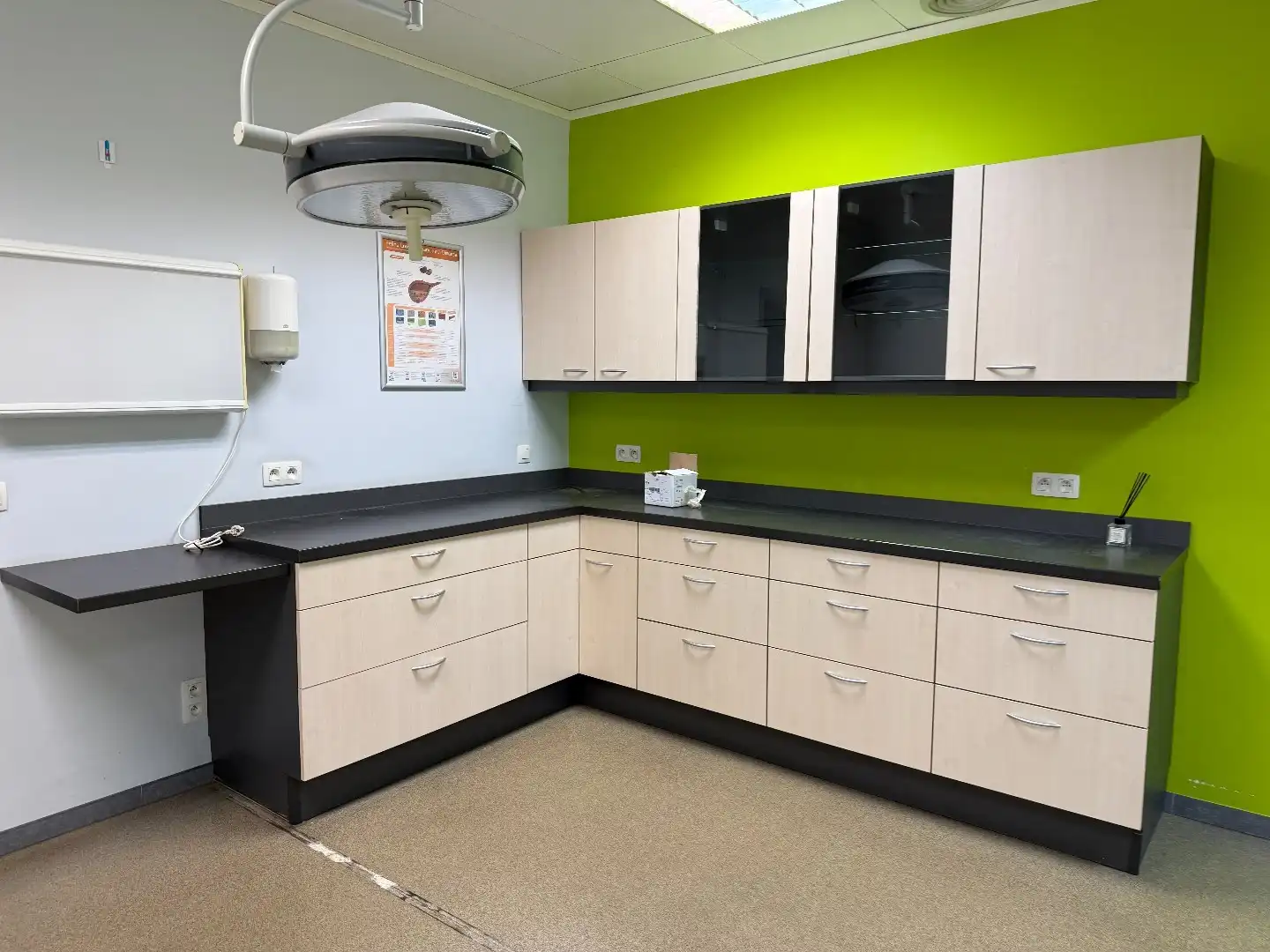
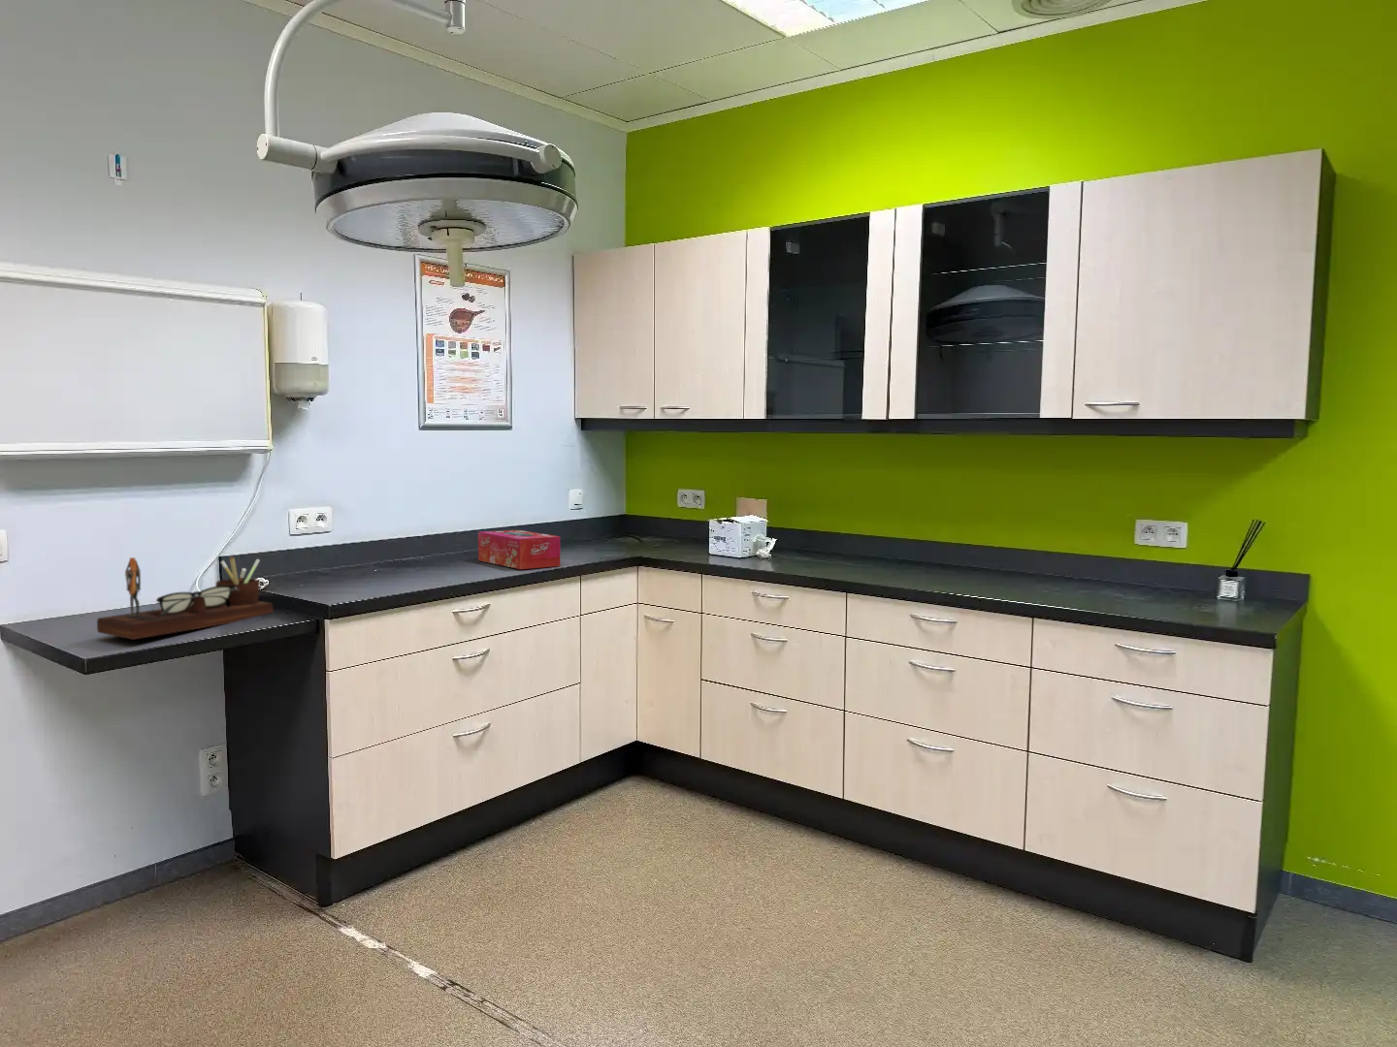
+ desk organizer (195, 592)
+ tissue box (518, 548)
